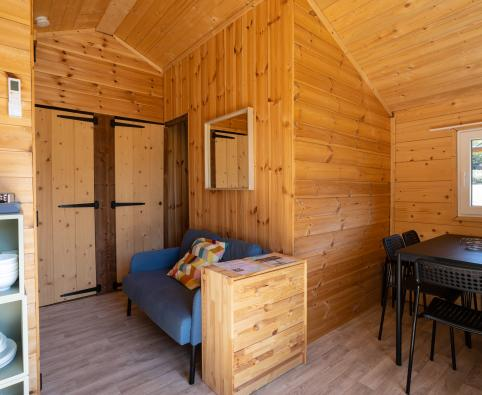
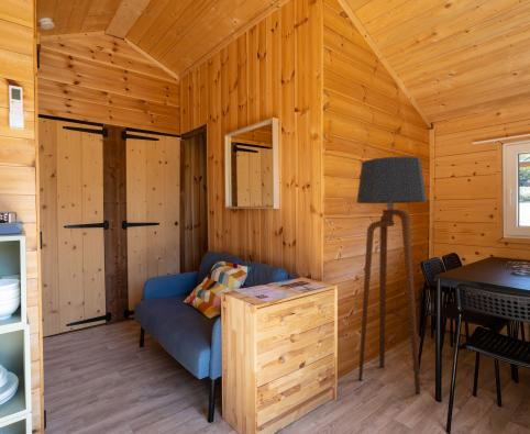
+ floor lamp (386, 269)
